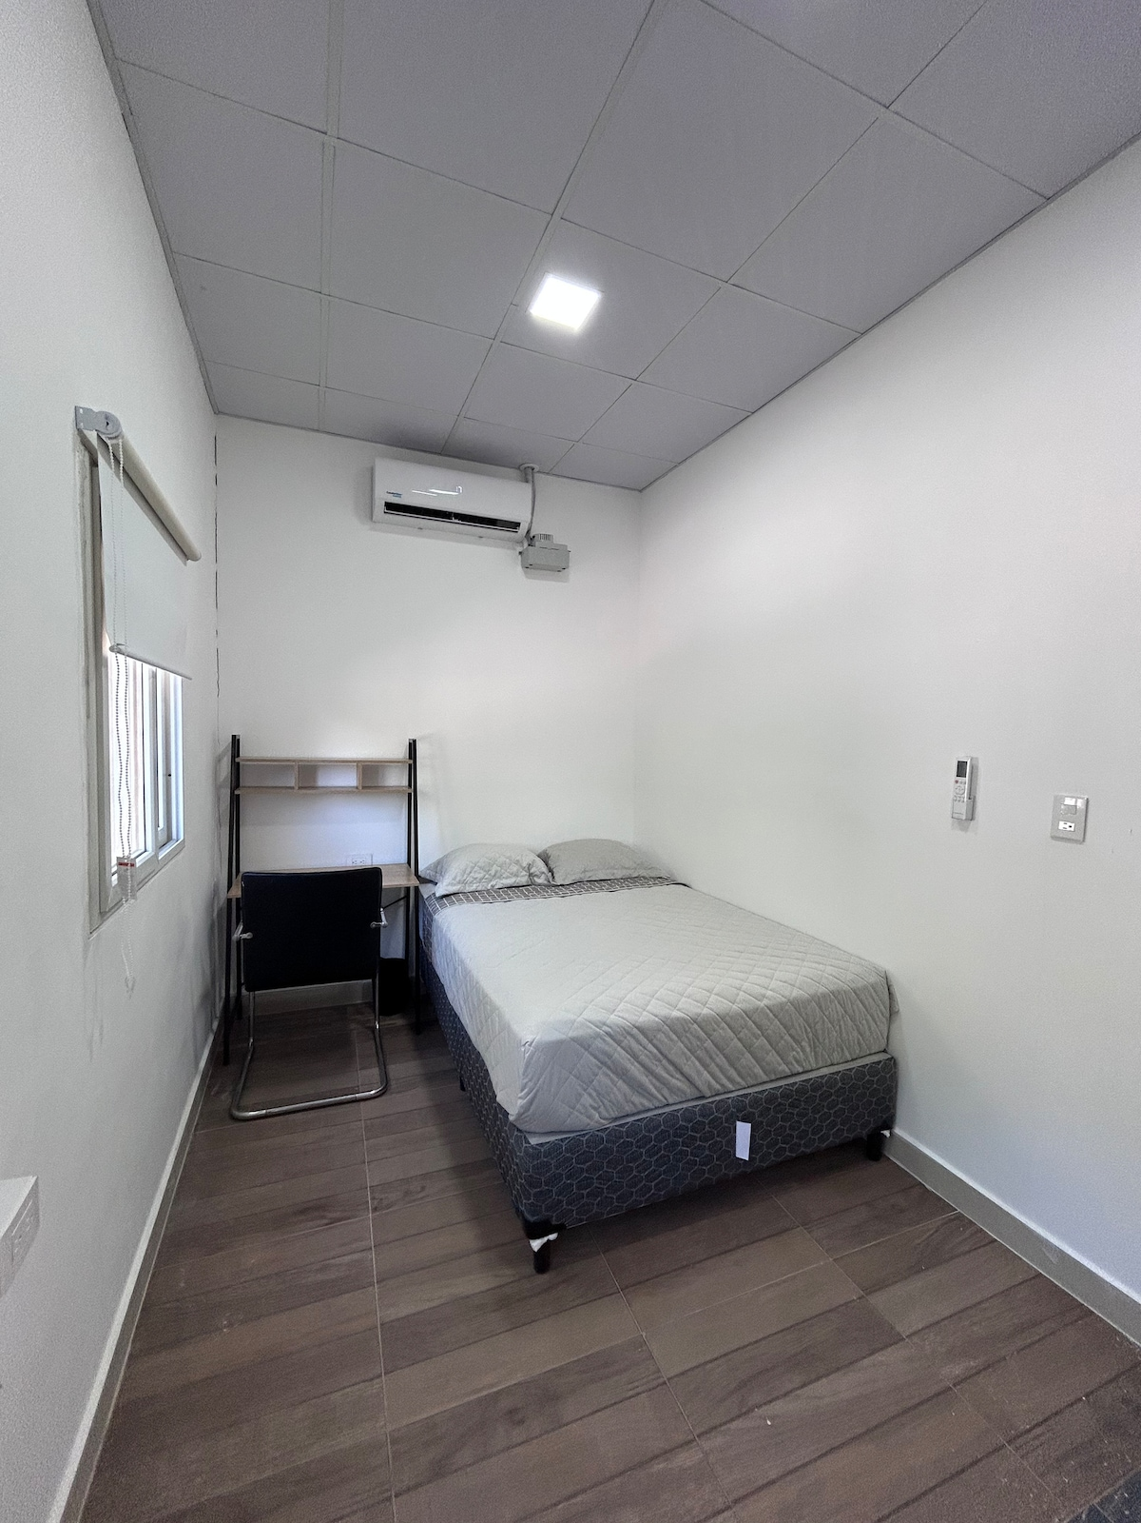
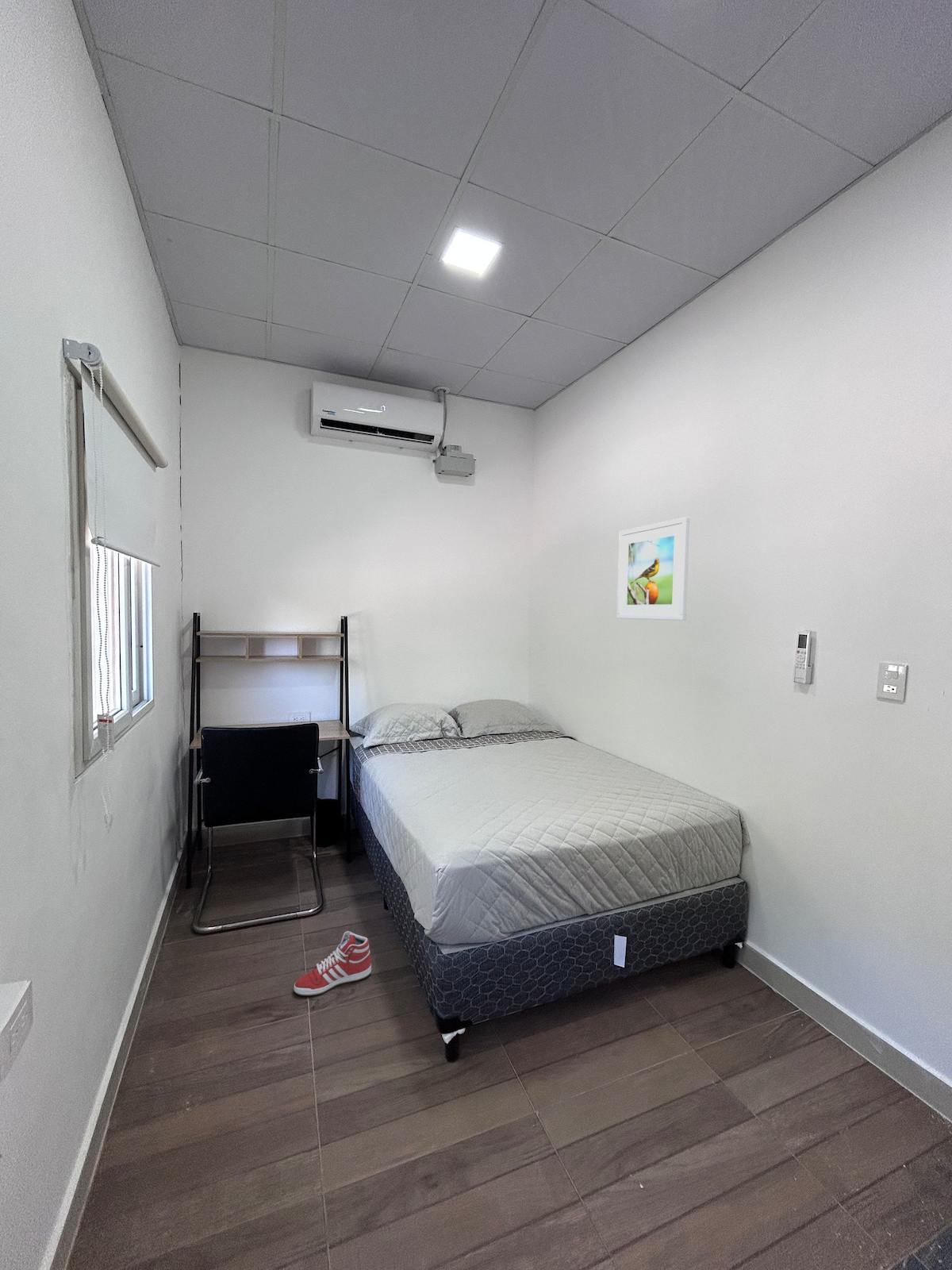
+ sneaker (333, 960)
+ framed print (650, 572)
